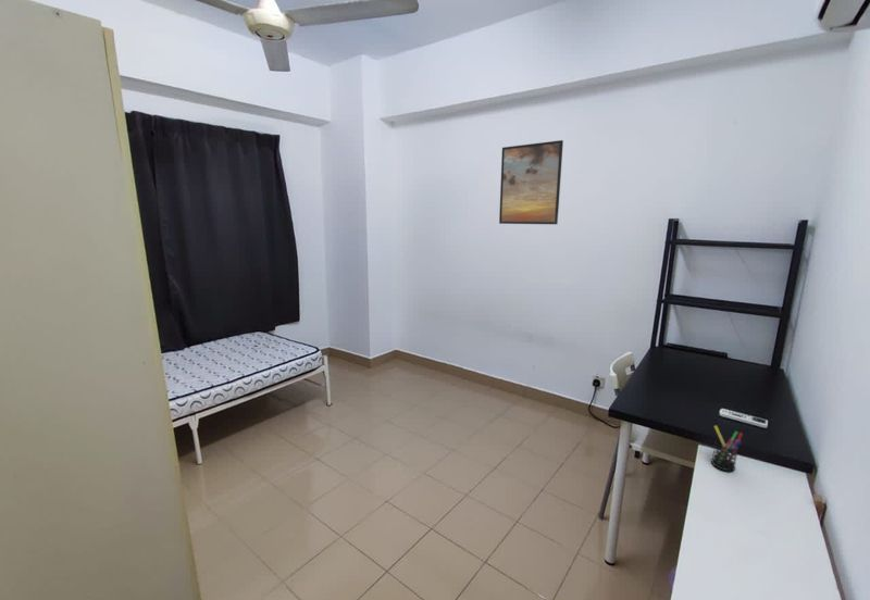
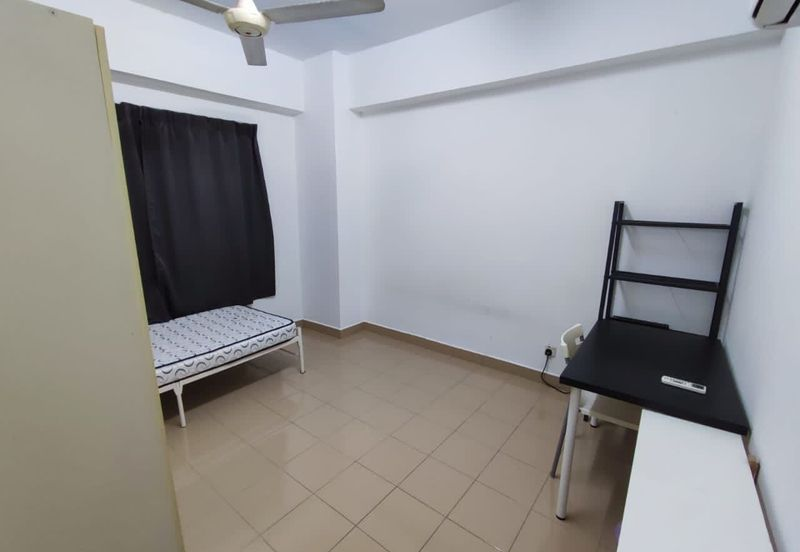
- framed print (529, 185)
- pen holder (729, 447)
